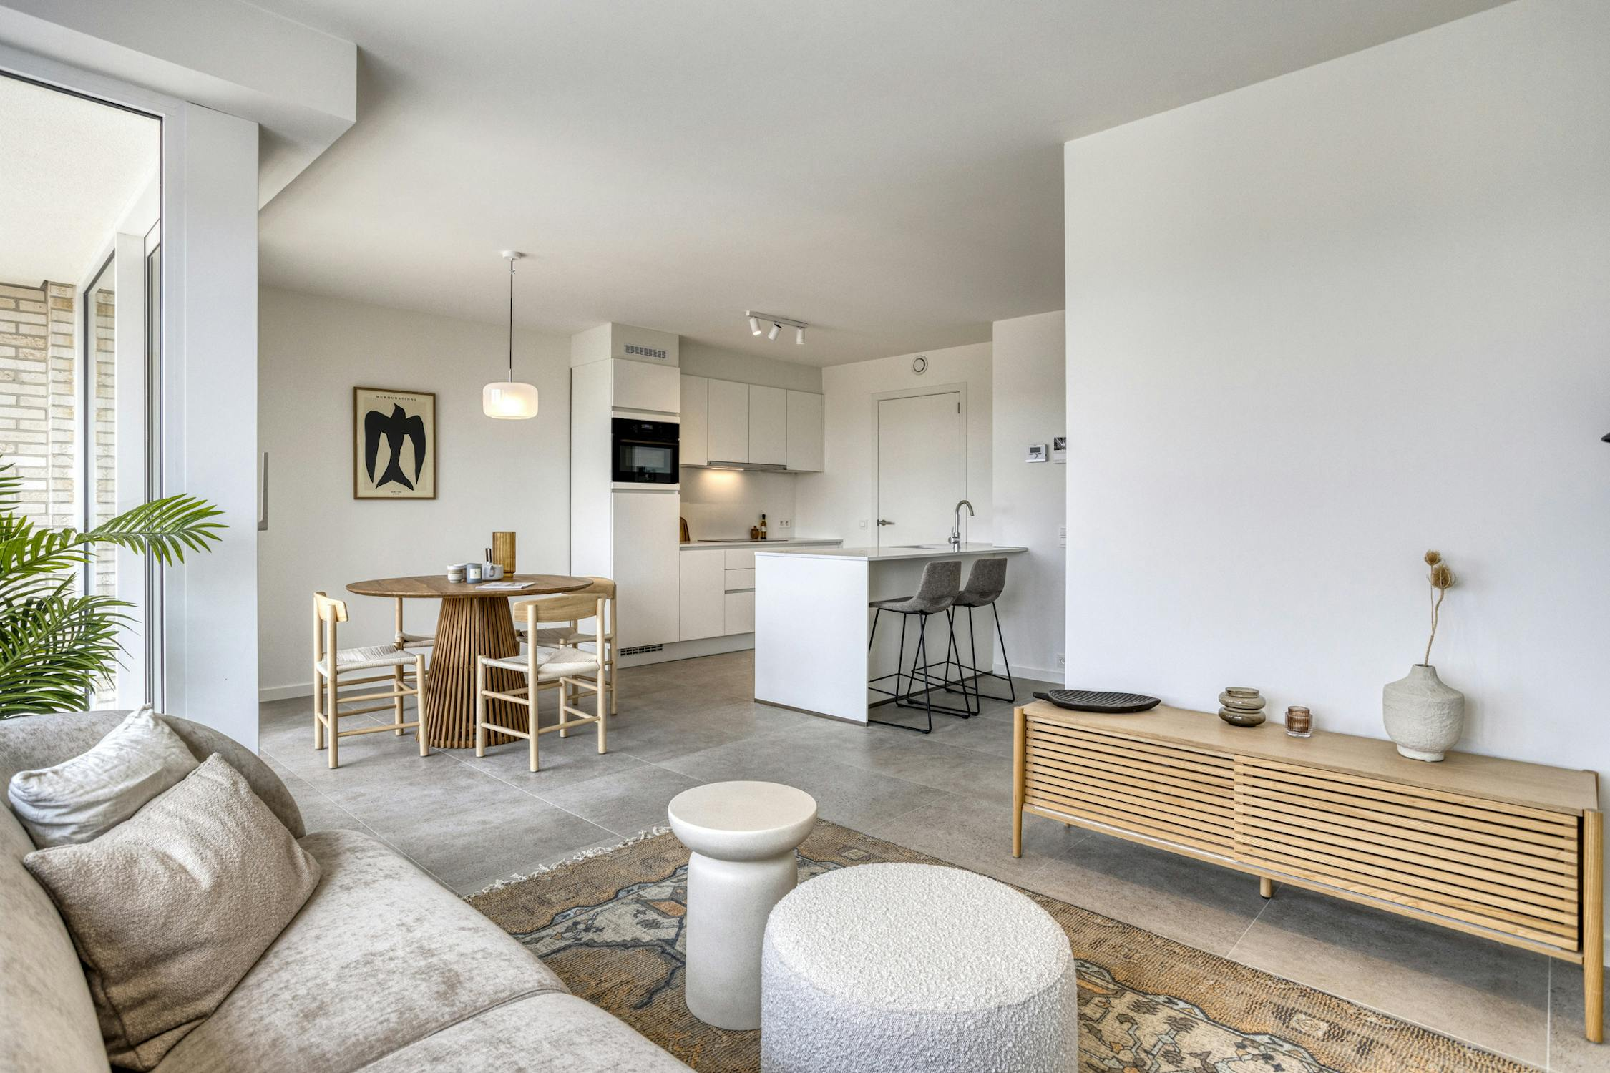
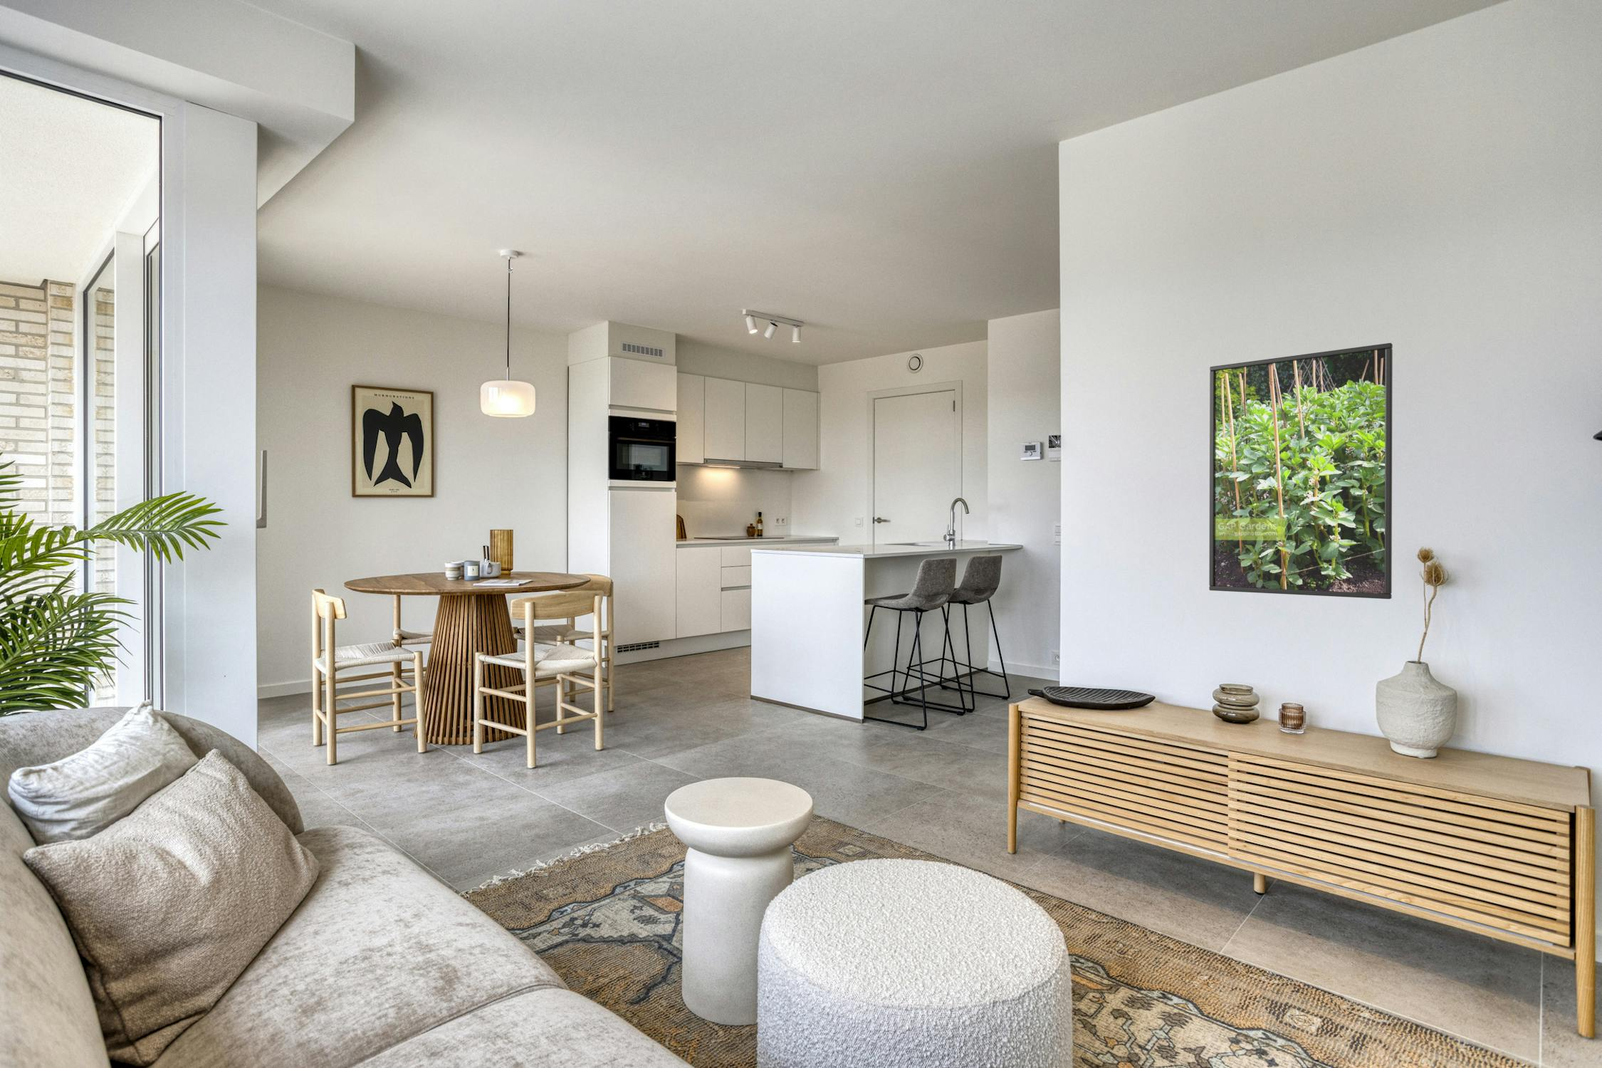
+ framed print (1294, 474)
